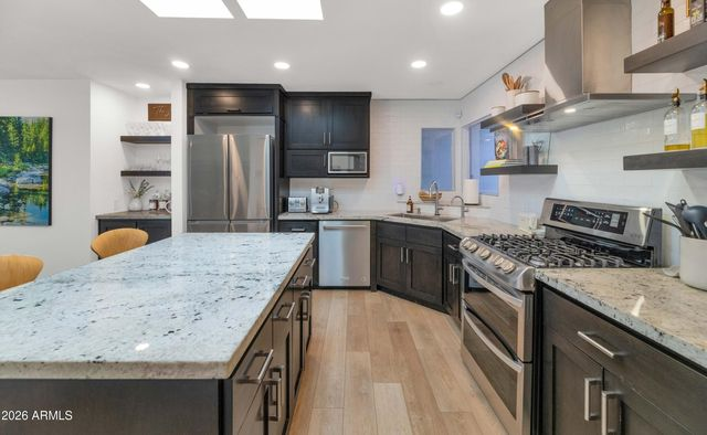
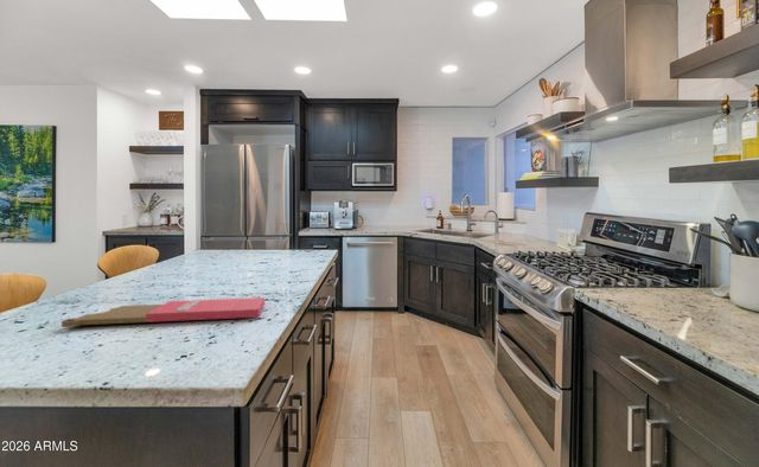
+ cutting board (174, 309)
